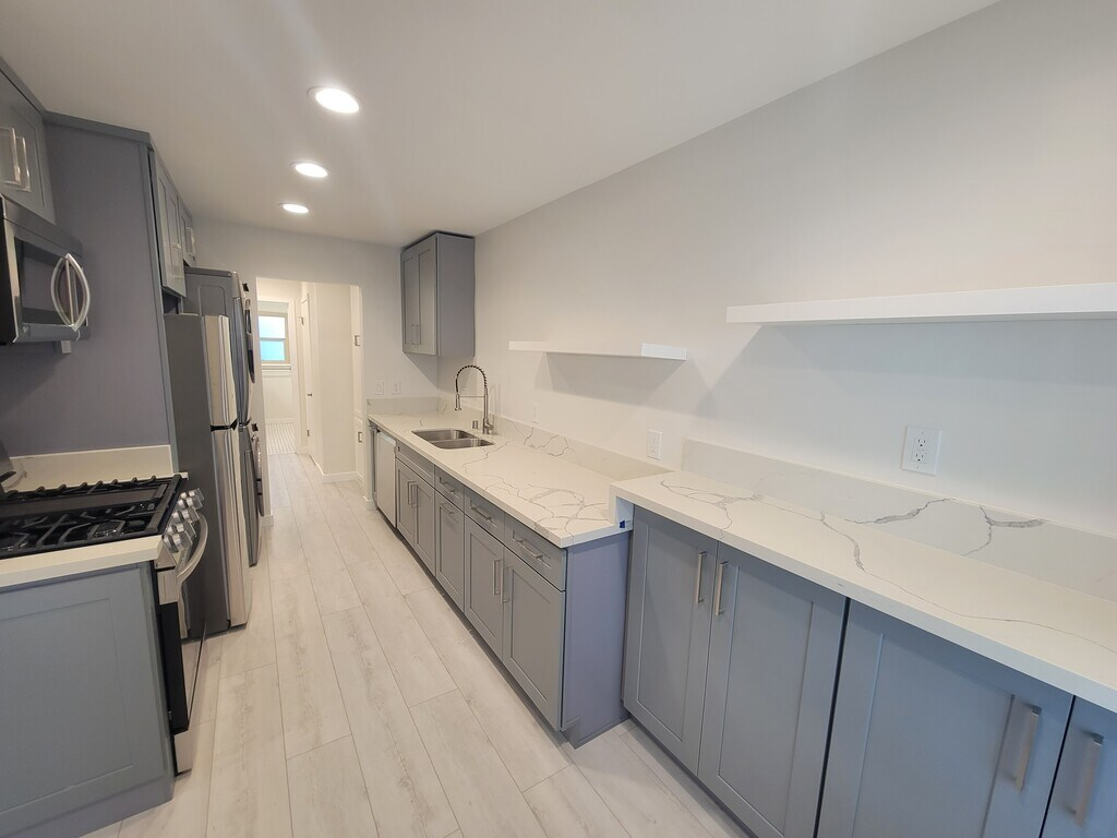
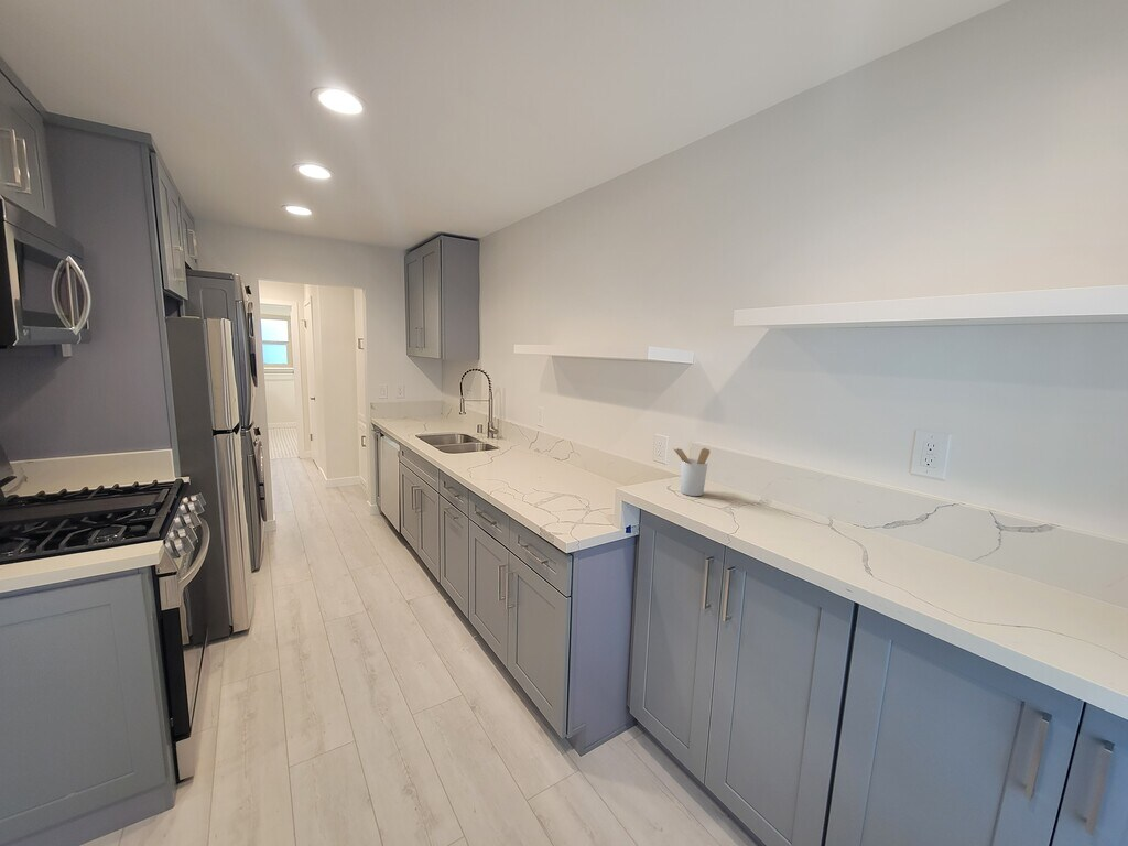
+ utensil holder (688, 469)
